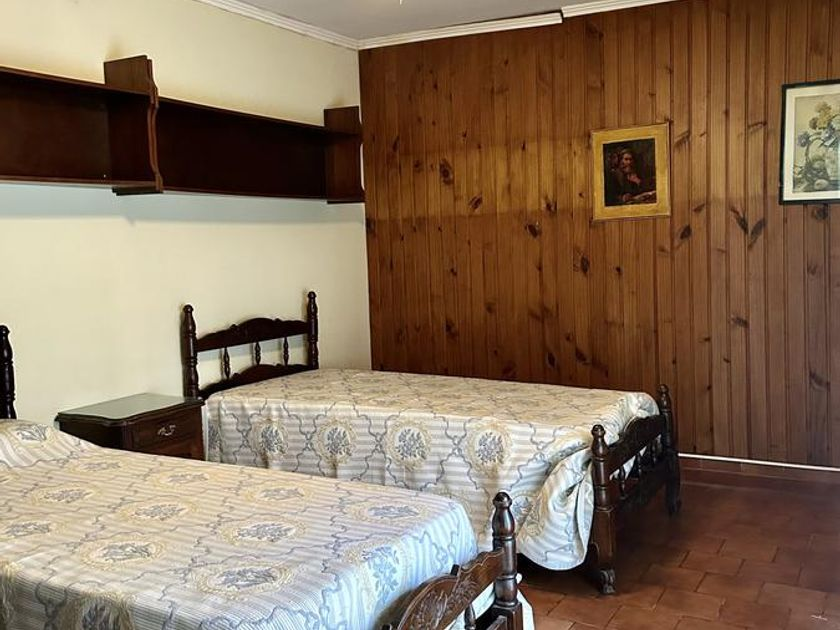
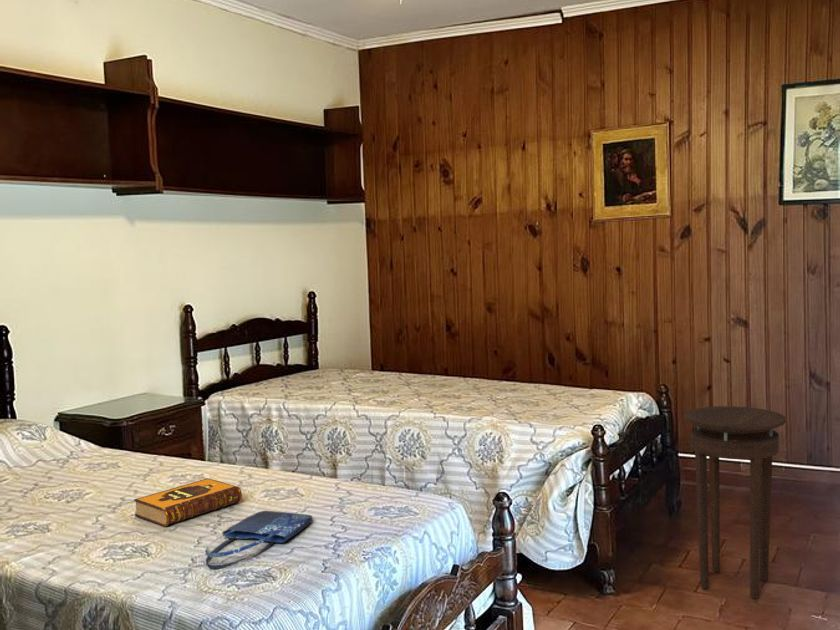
+ hardback book (189, 501)
+ shopping bag (253, 534)
+ stool (719, 501)
